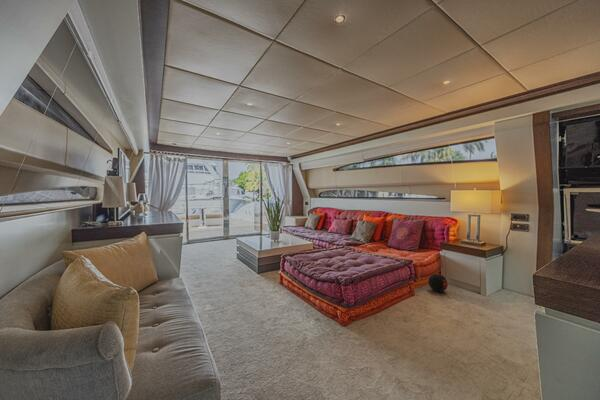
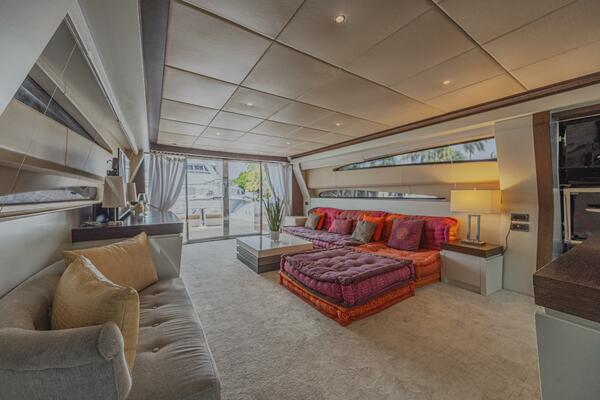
- decorative ball (437, 282)
